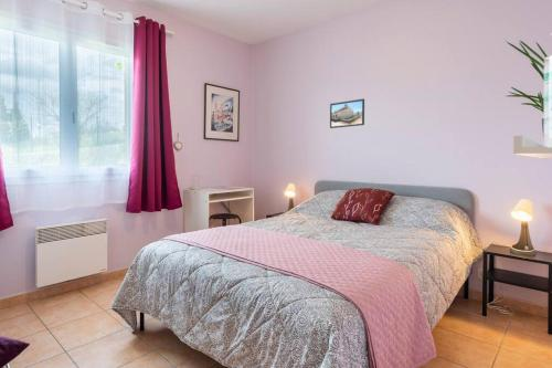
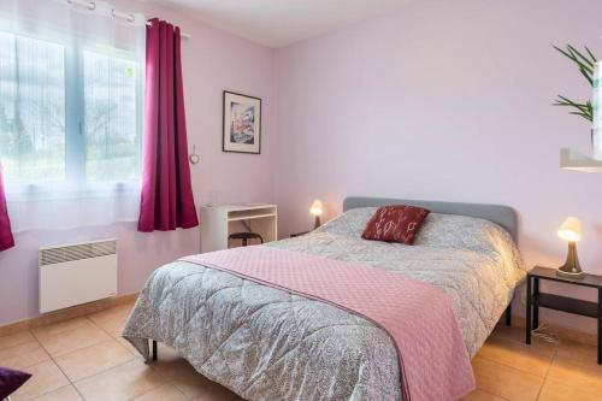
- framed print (346, 114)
